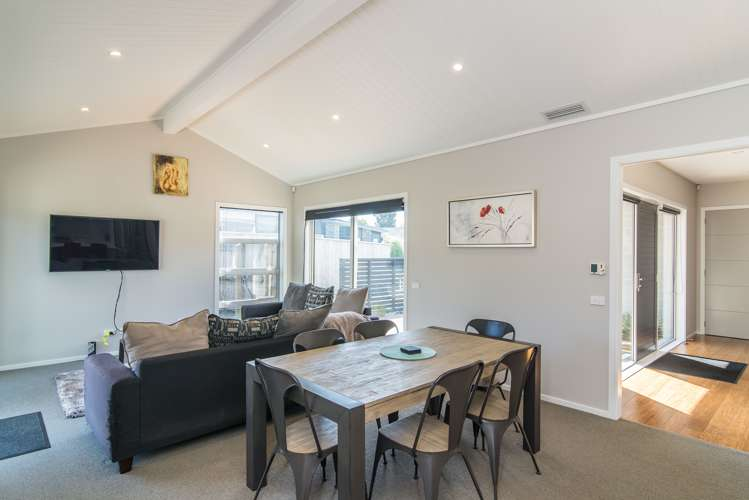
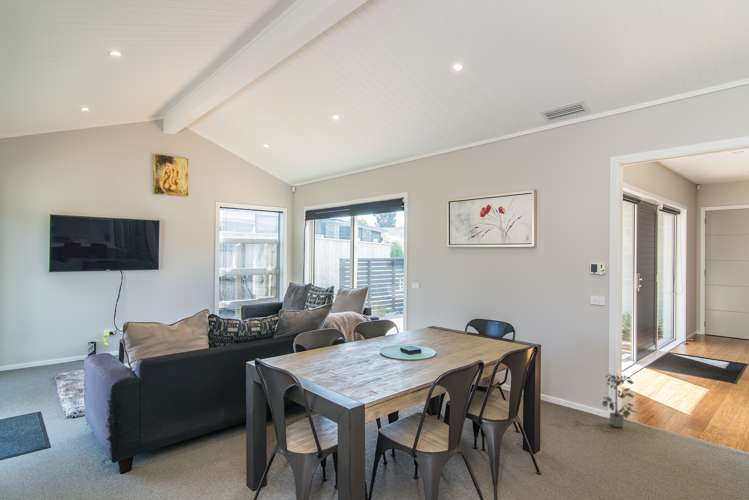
+ potted plant (621, 397)
